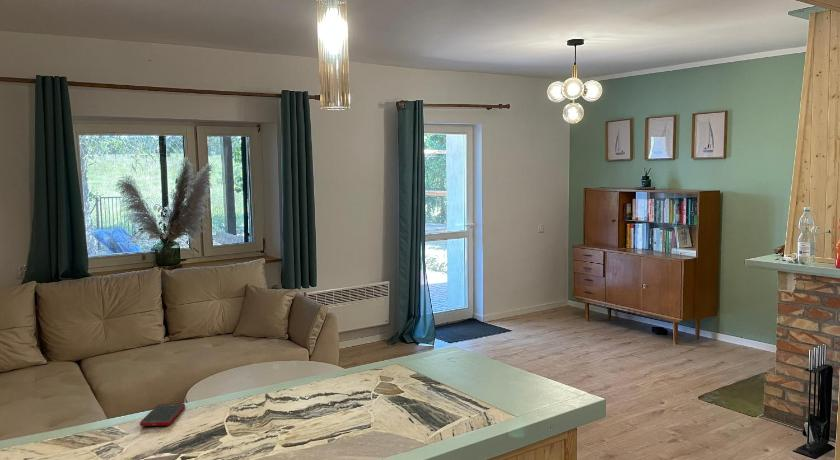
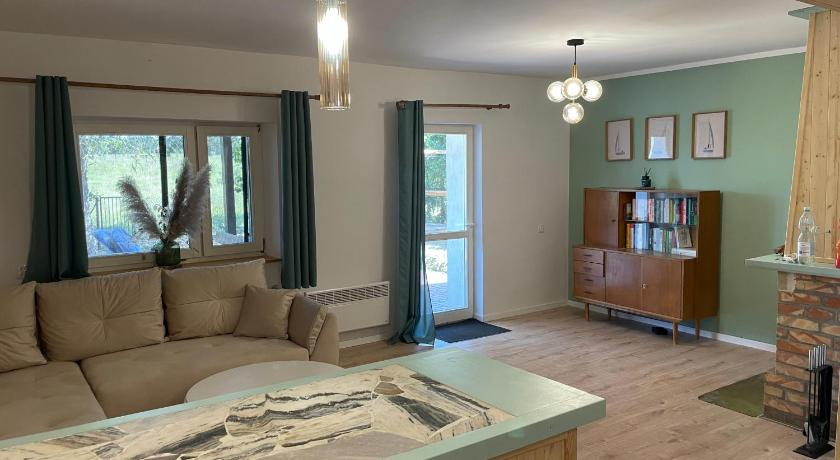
- cell phone (163, 414)
